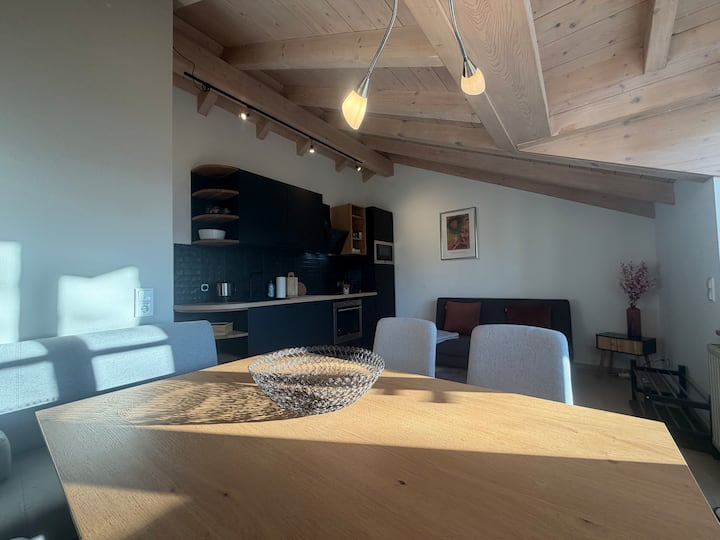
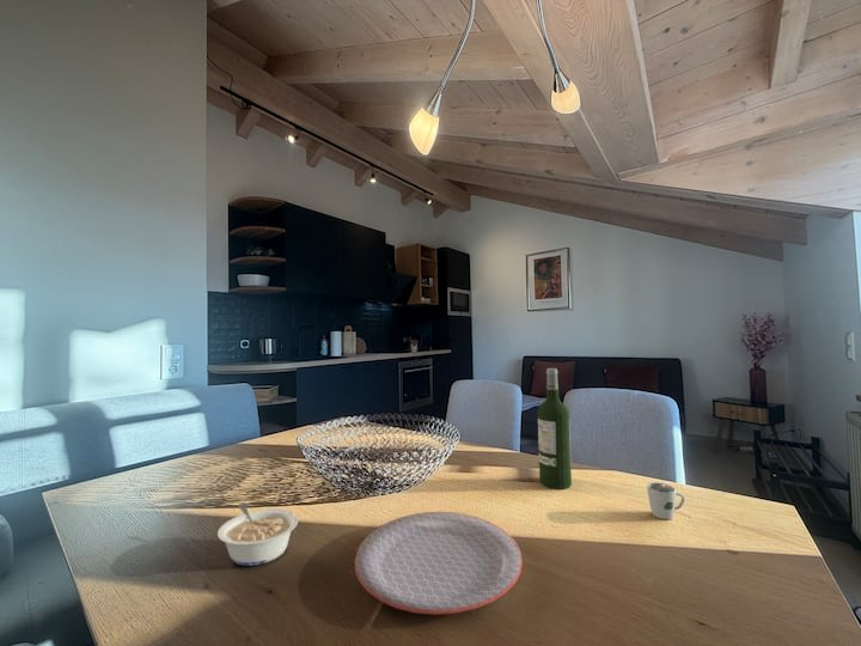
+ plate (438, 556)
+ legume (256, 535)
+ wine bottle (552, 426)
+ cup (665, 492)
